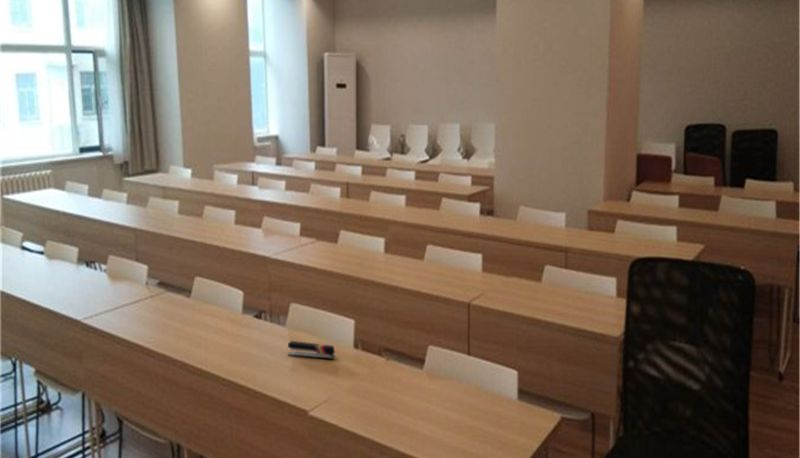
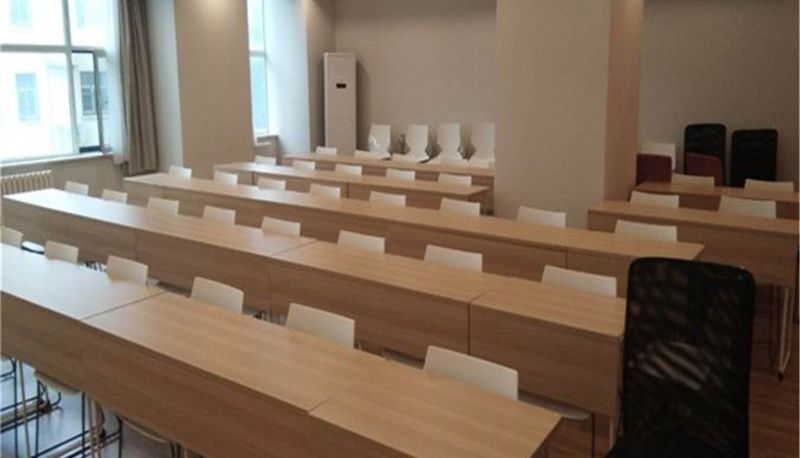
- stapler (311, 349)
